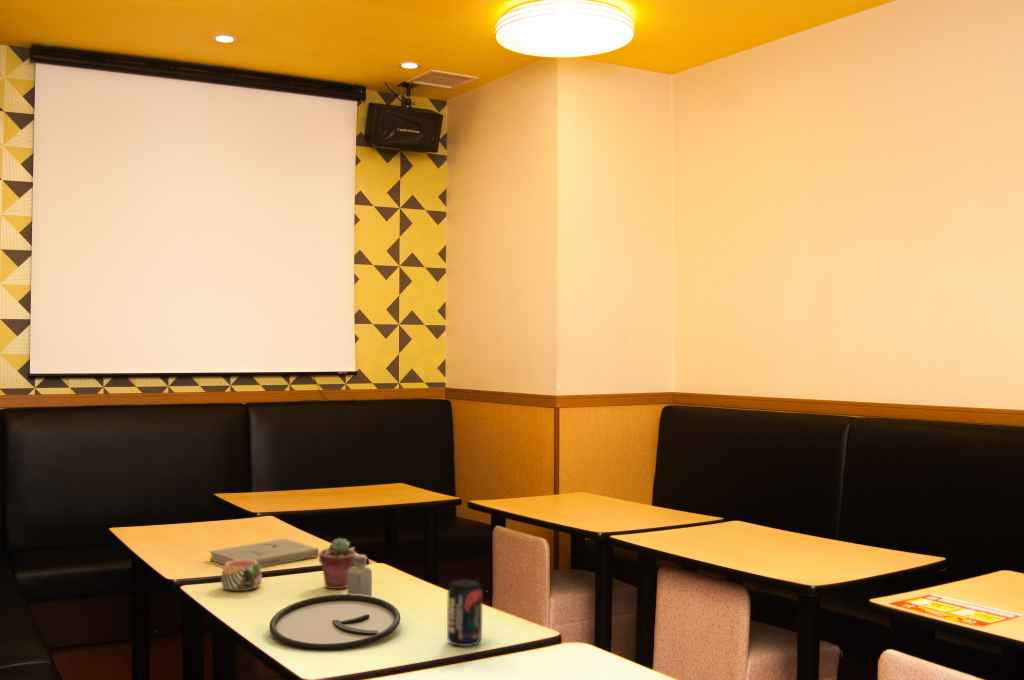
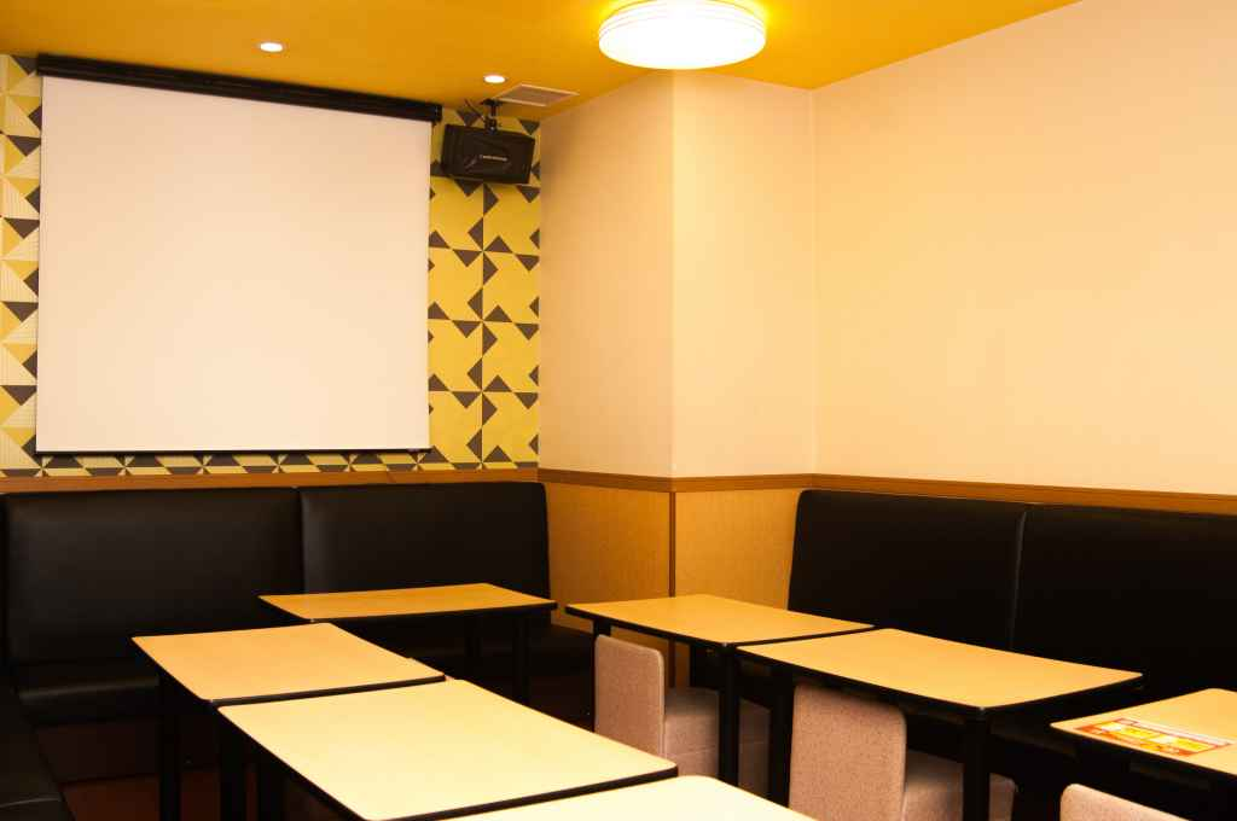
- beverage can (464, 612)
- plate (335, 620)
- potted succulent (337, 562)
- mug (243, 576)
- saltshaker (359, 576)
- book (264, 553)
